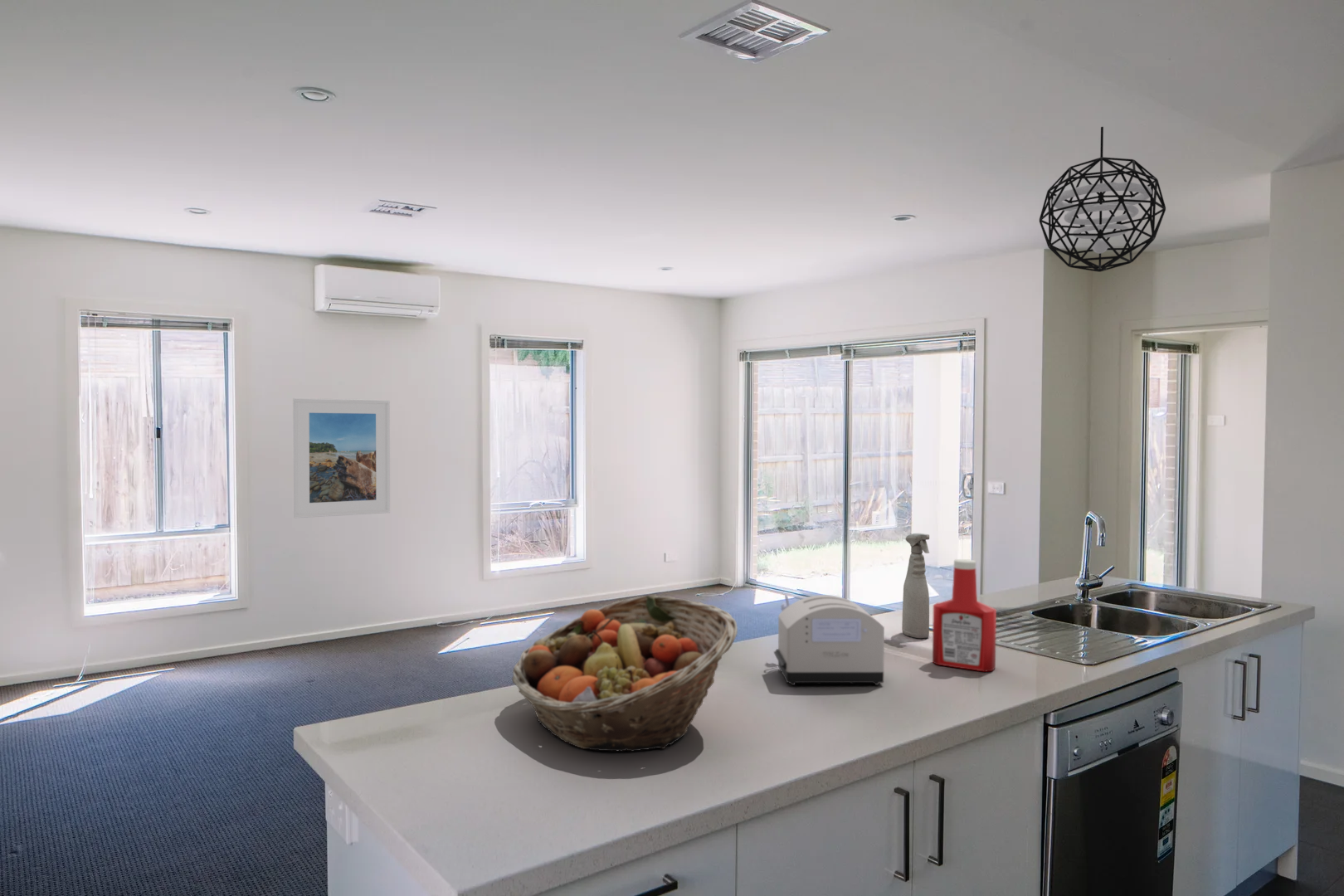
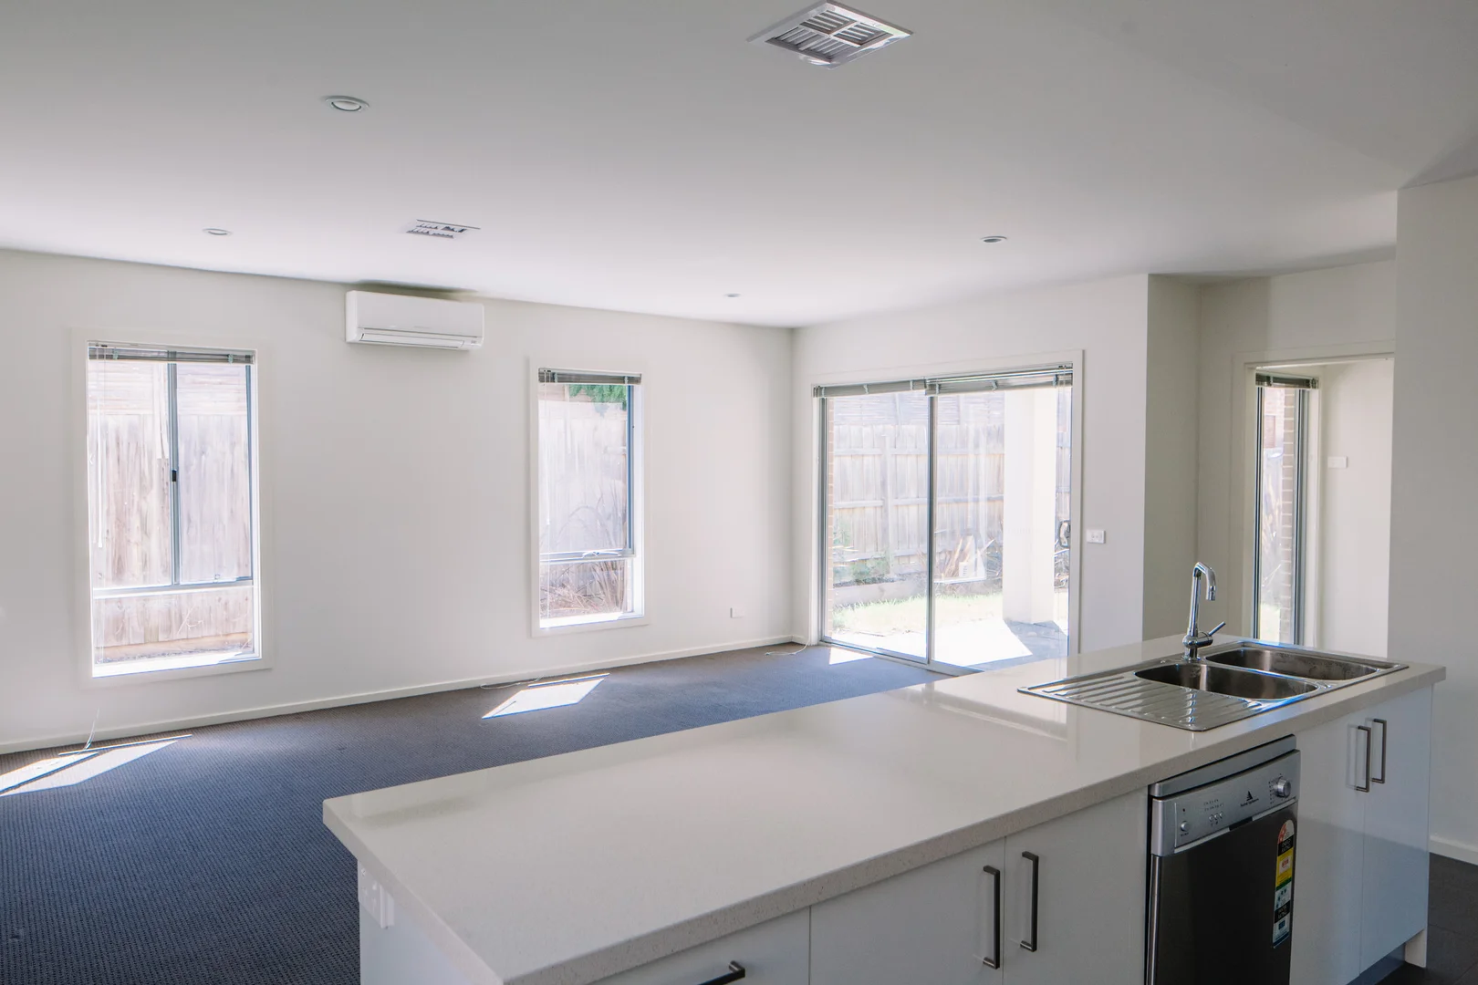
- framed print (343, 457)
- pendant light (1101, 199)
- spray bottle (916, 583)
- soap bottle (964, 612)
- fruit basket (623, 665)
- toaster (824, 634)
